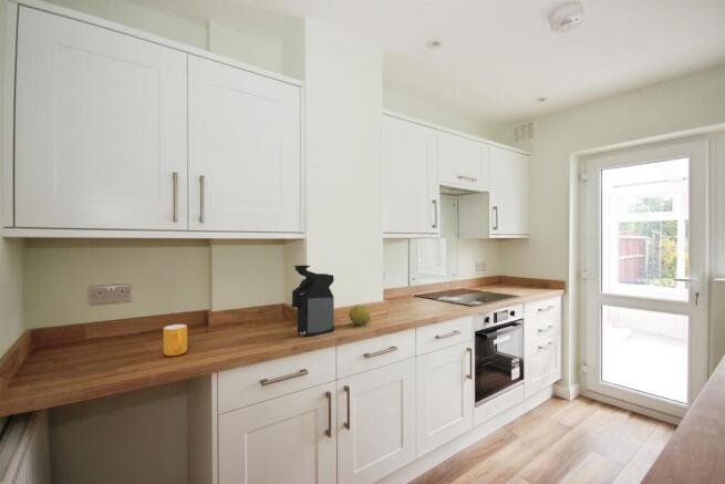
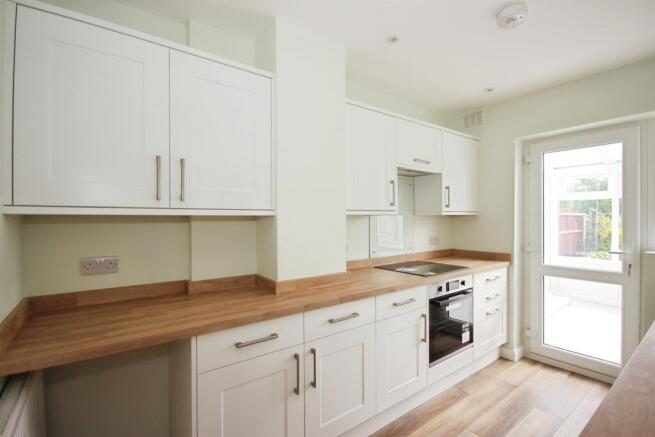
- mug (176, 341)
- fruit (360, 315)
- coffee maker (313, 298)
